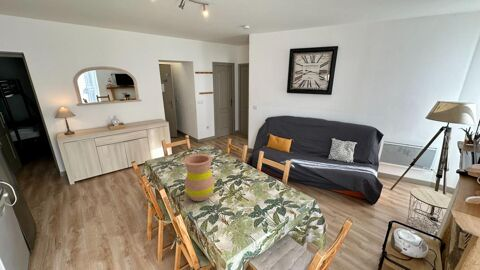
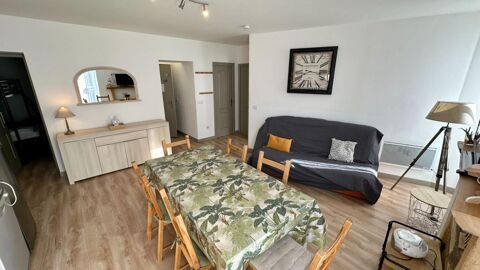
- vase (199, 177)
